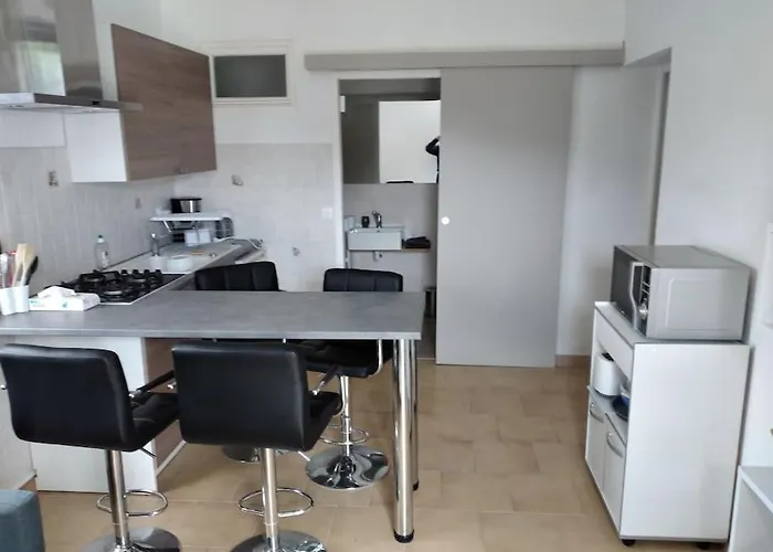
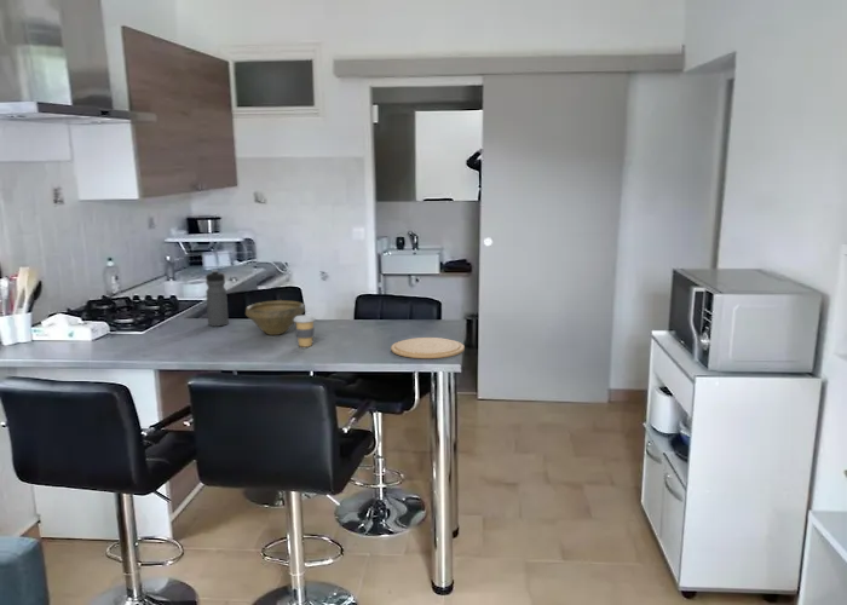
+ water bottle (217, 296)
+ plate (427, 346)
+ coffee cup (305, 330)
+ bowl (275, 318)
